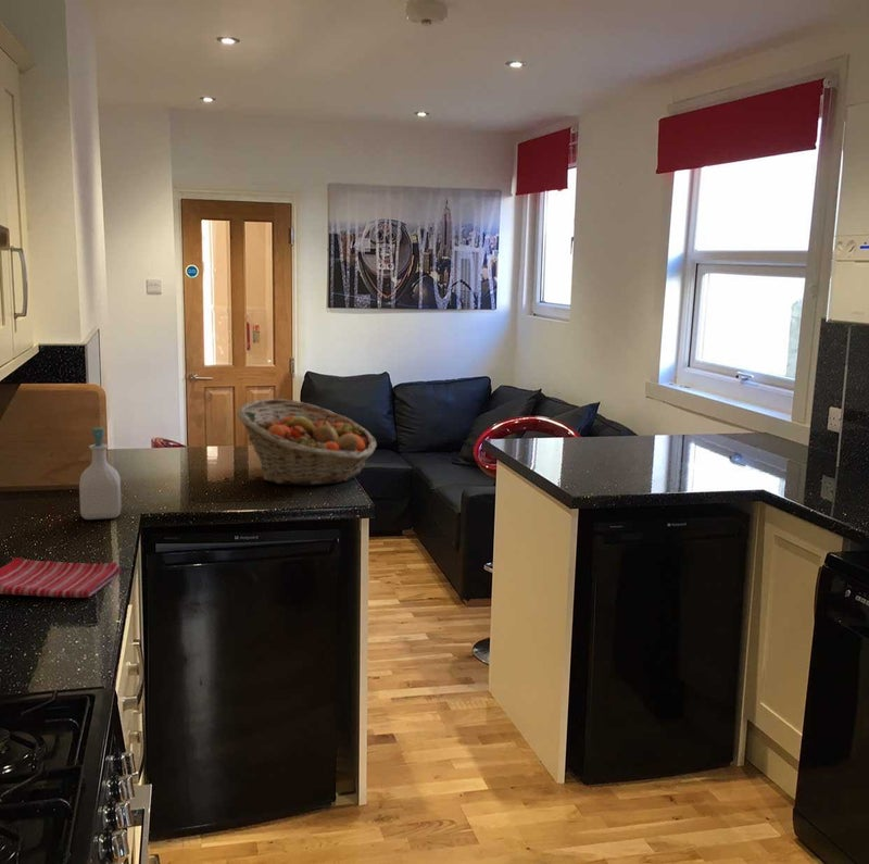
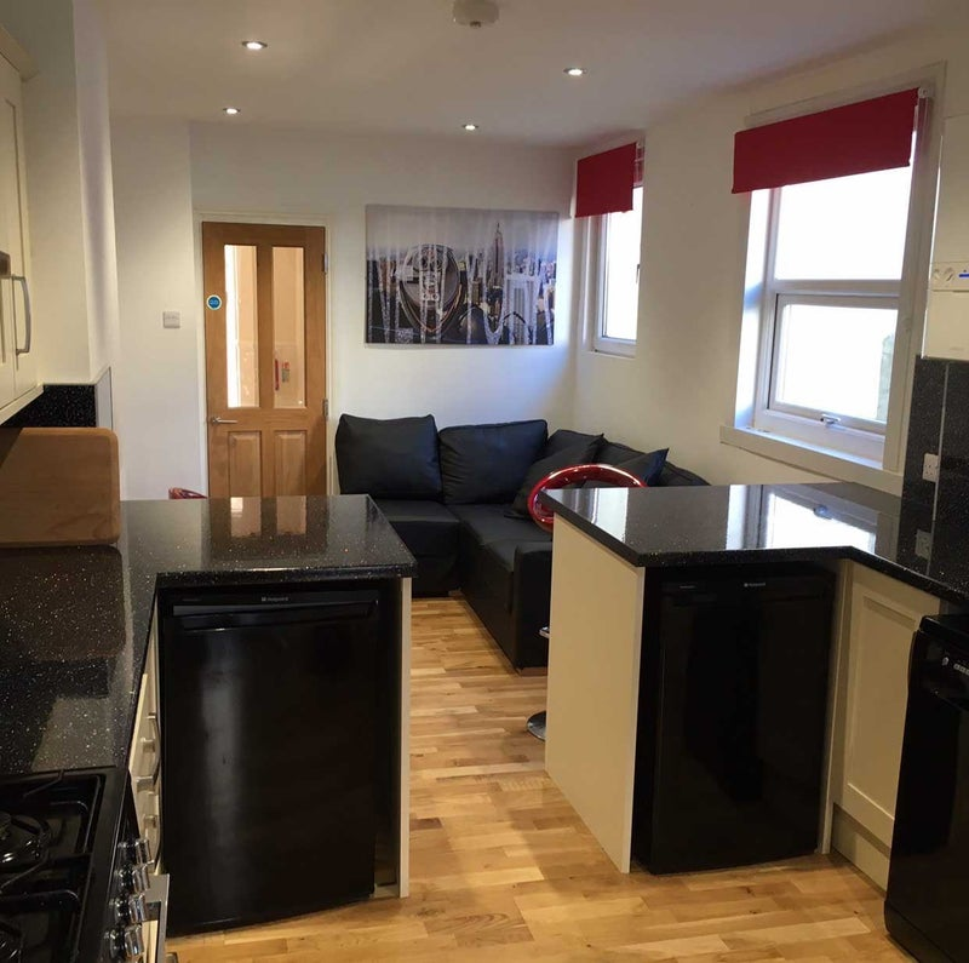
- fruit basket (307, 439)
- dish towel (50, 576)
- soap bottle (99, 472)
